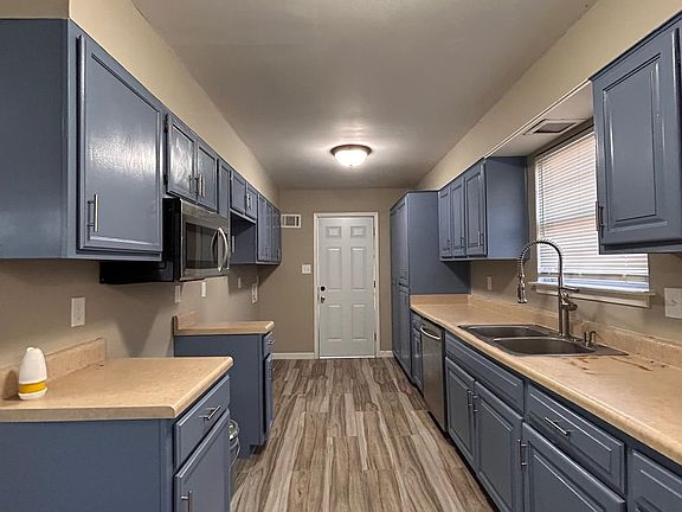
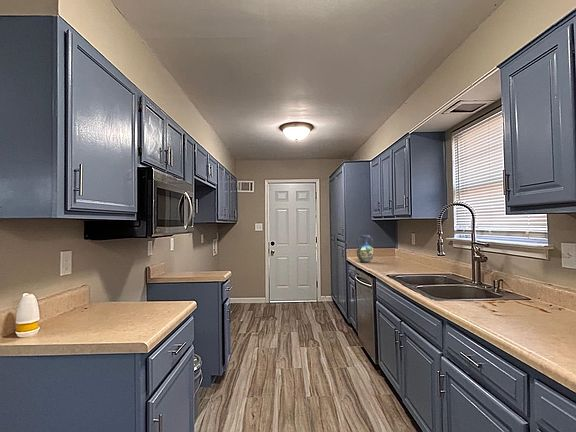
+ vase (365, 248)
